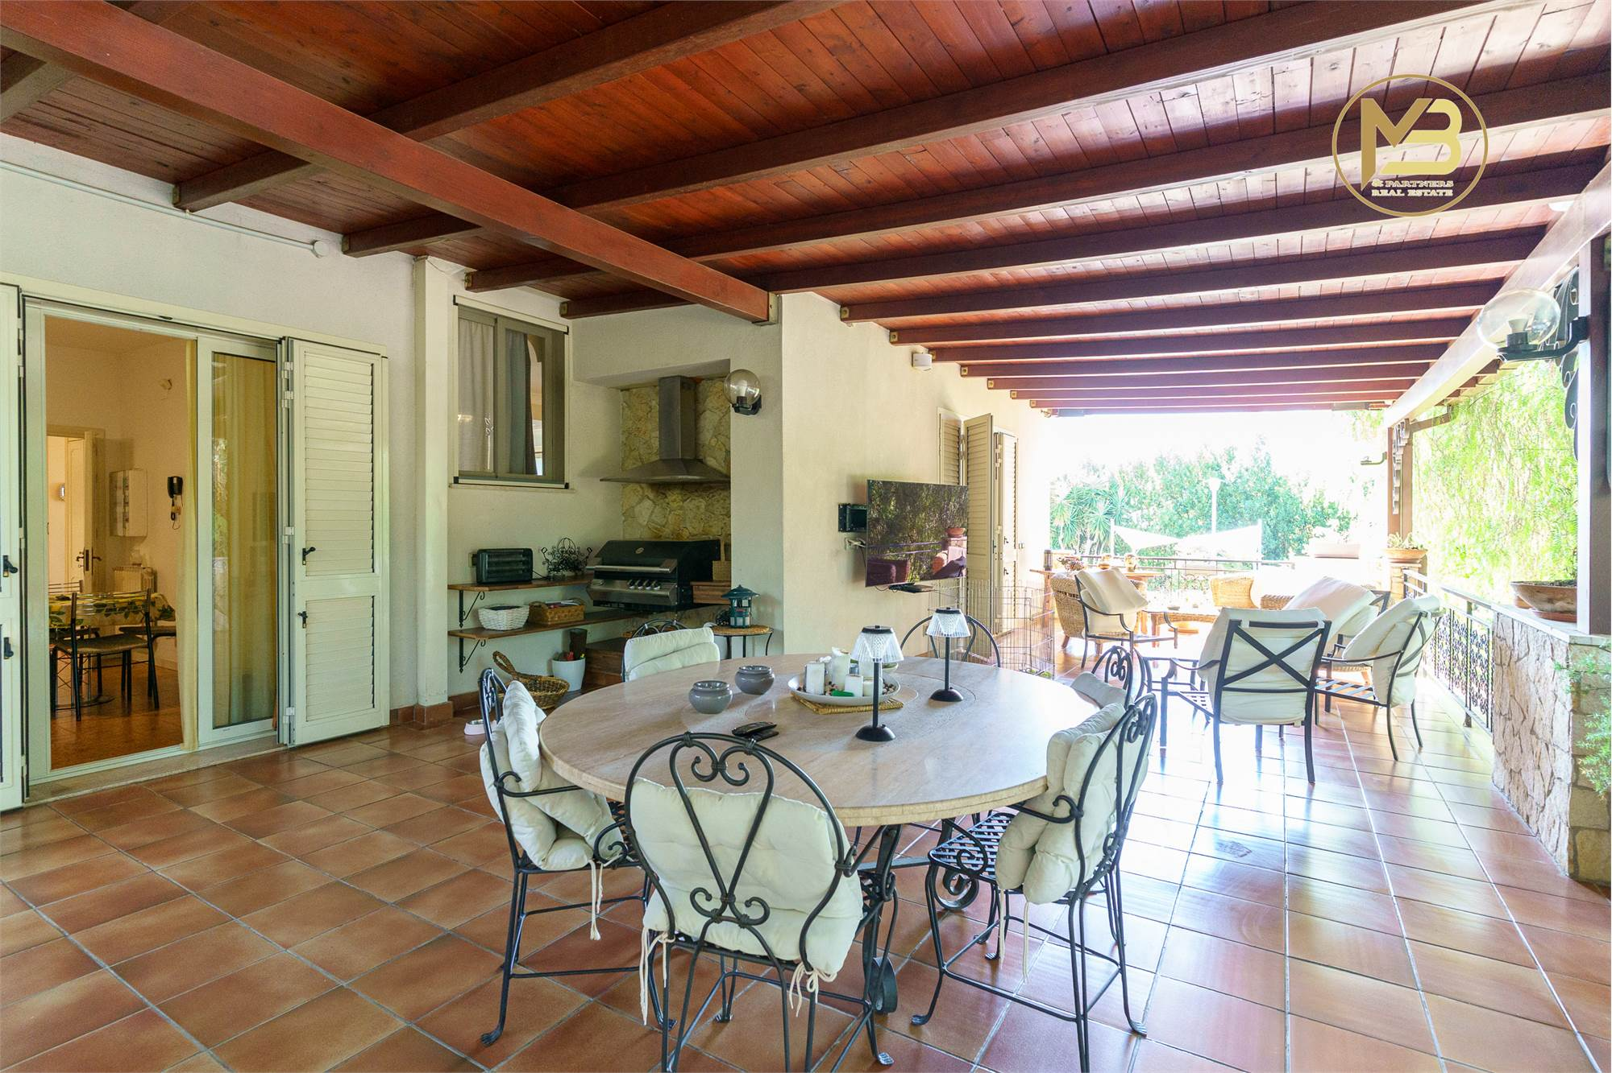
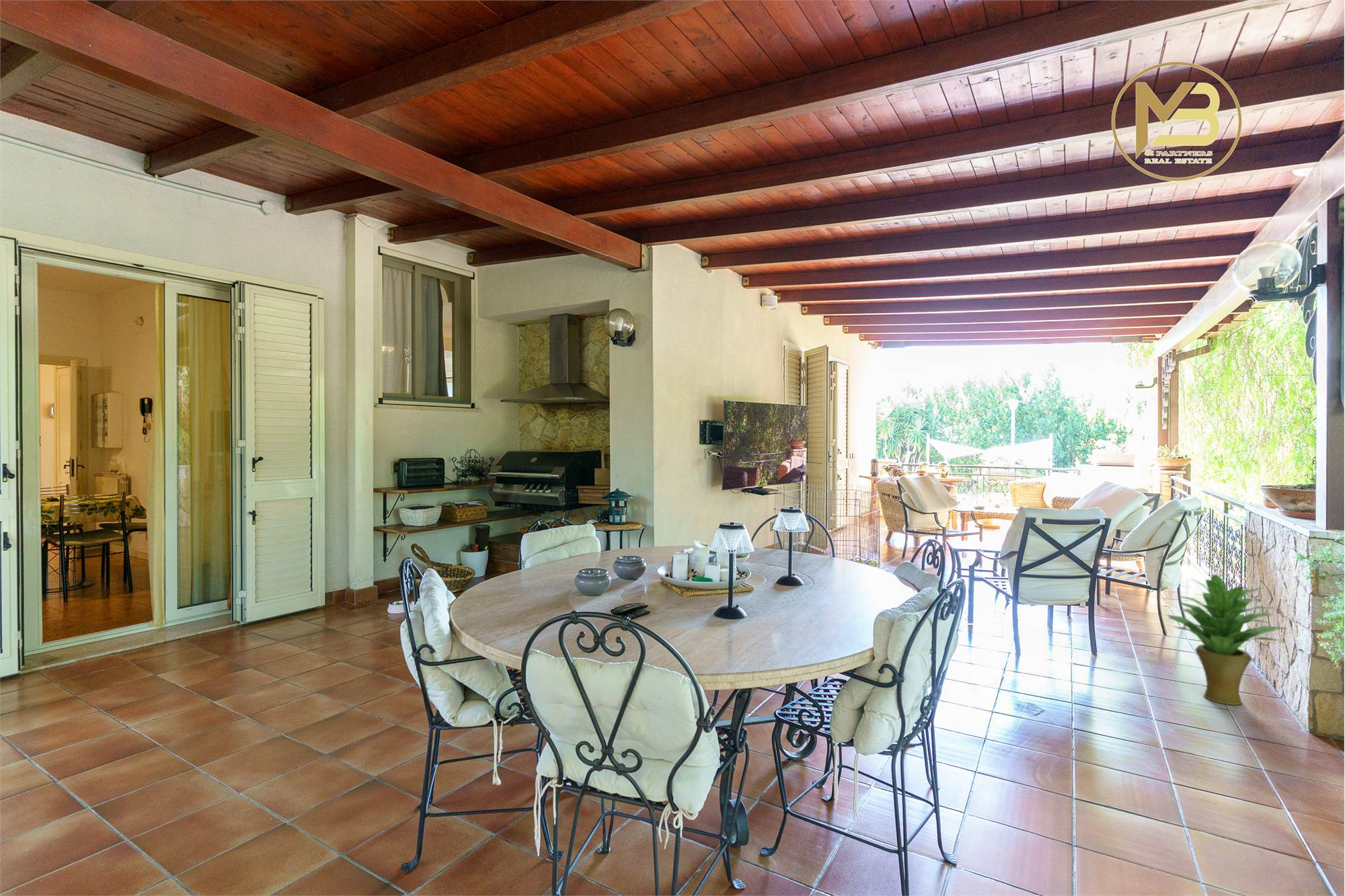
+ potted plant (1224, 639)
